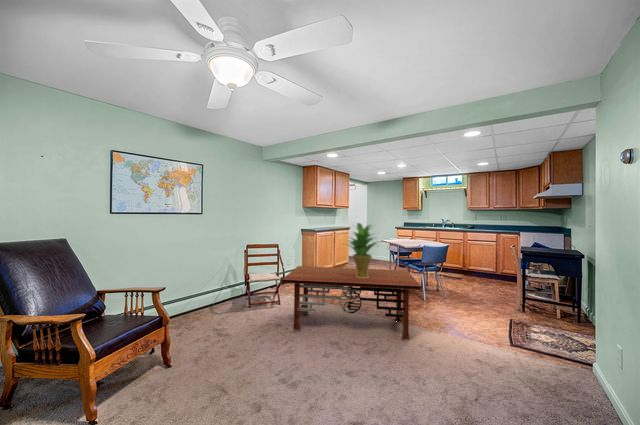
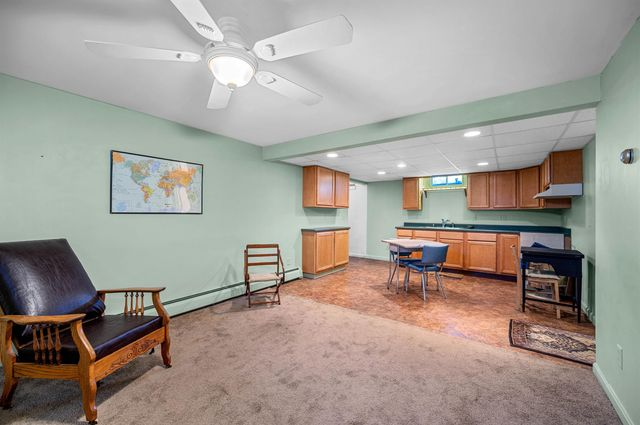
- coffee table (349, 299)
- potted plant (362, 249)
